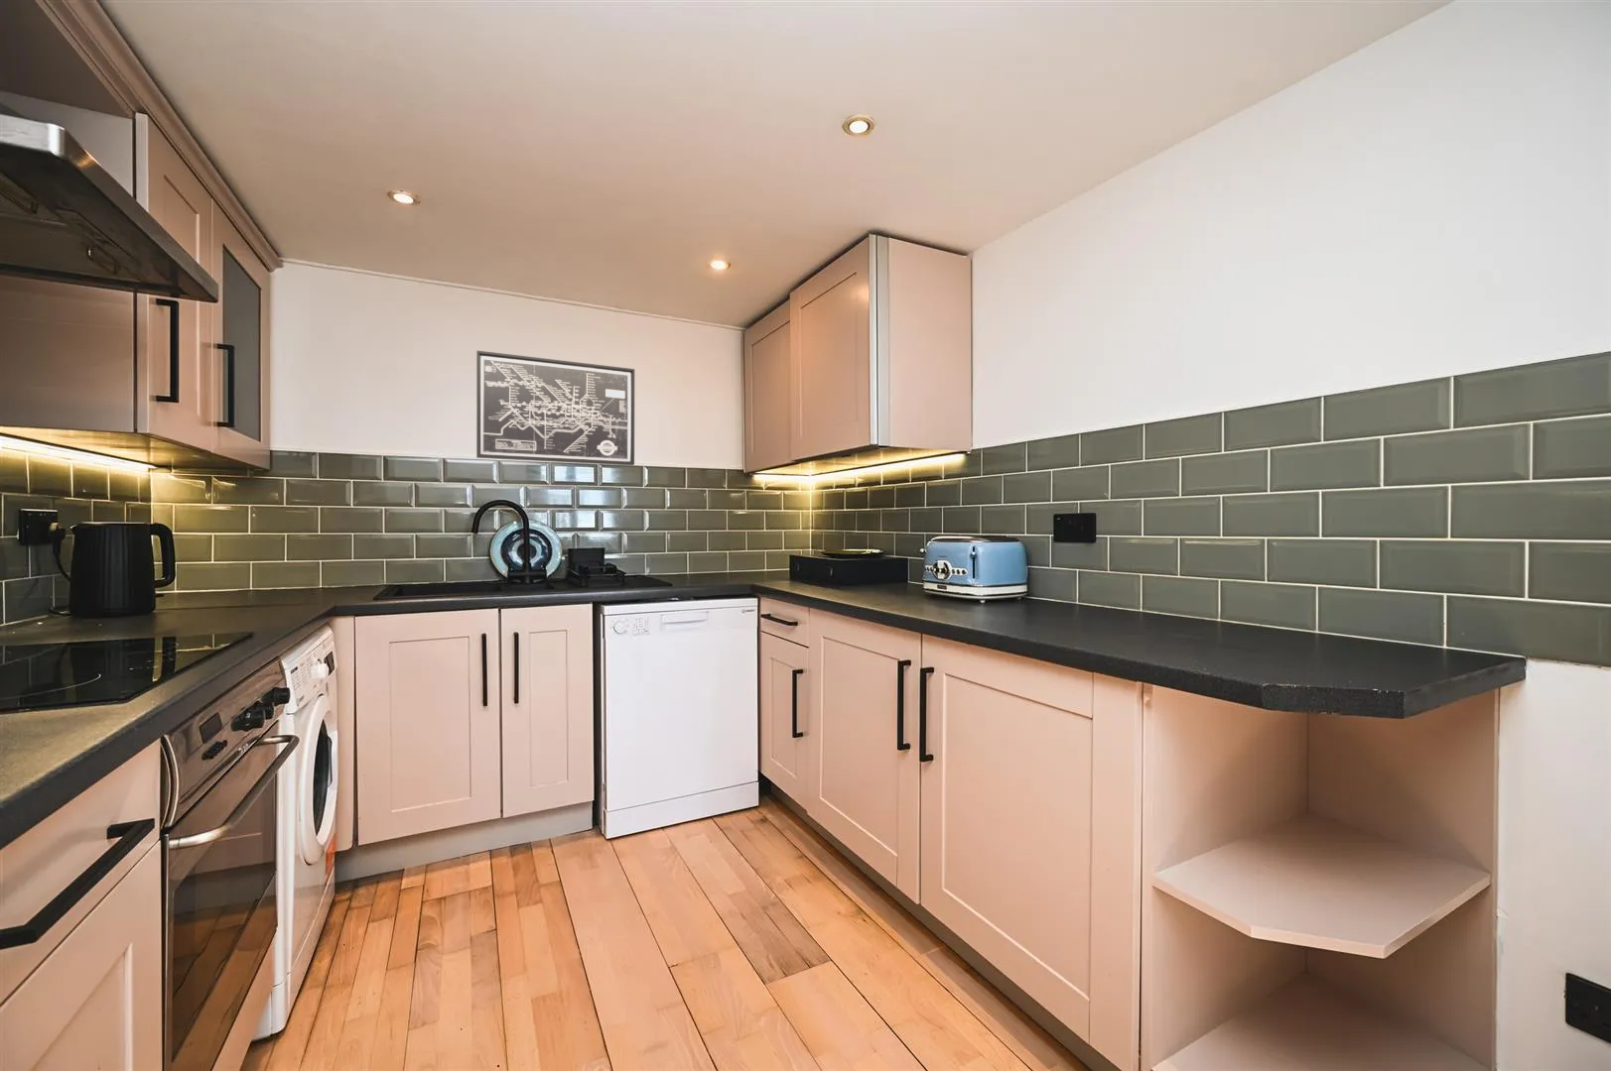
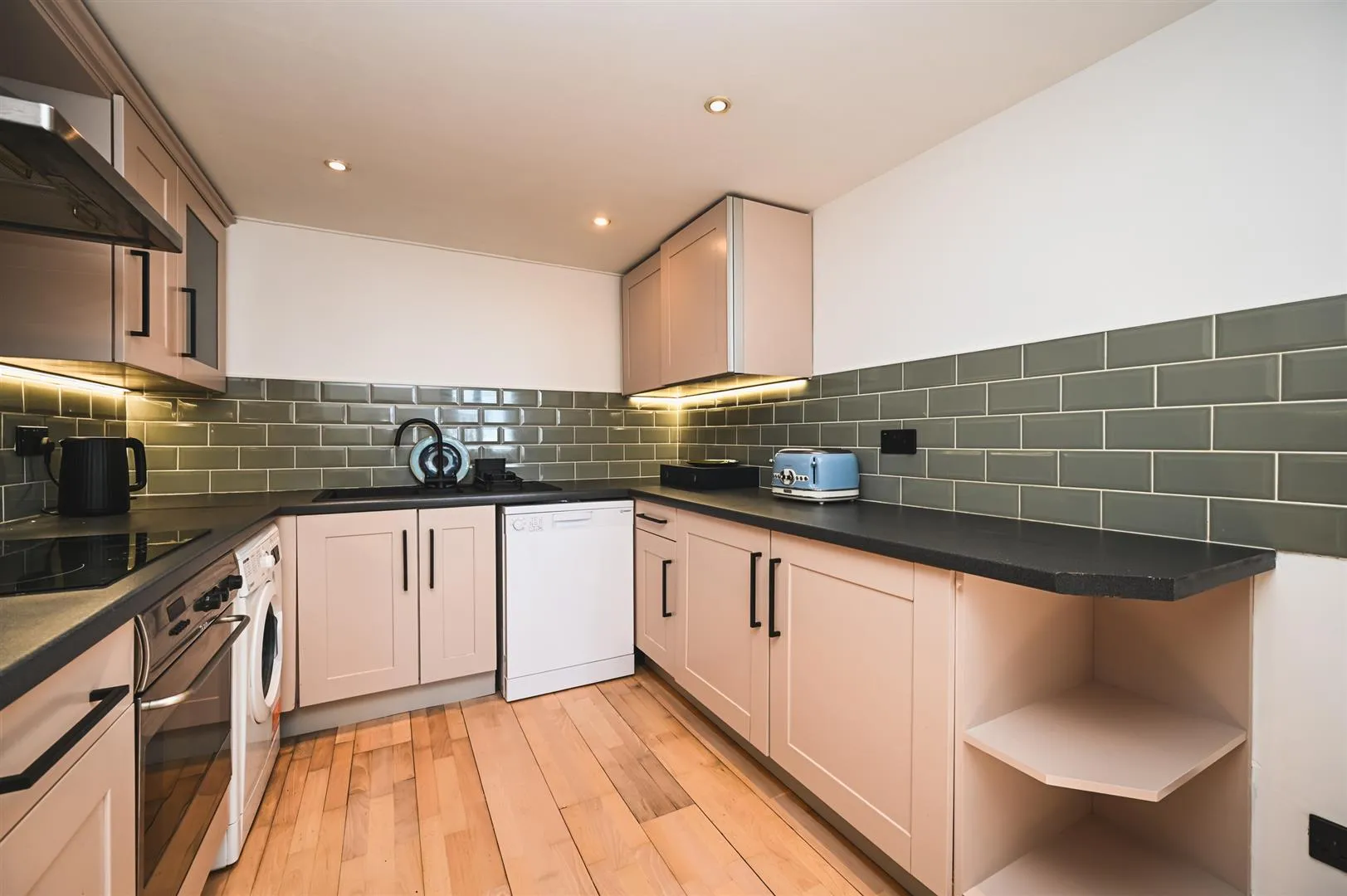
- wall art (559, 410)
